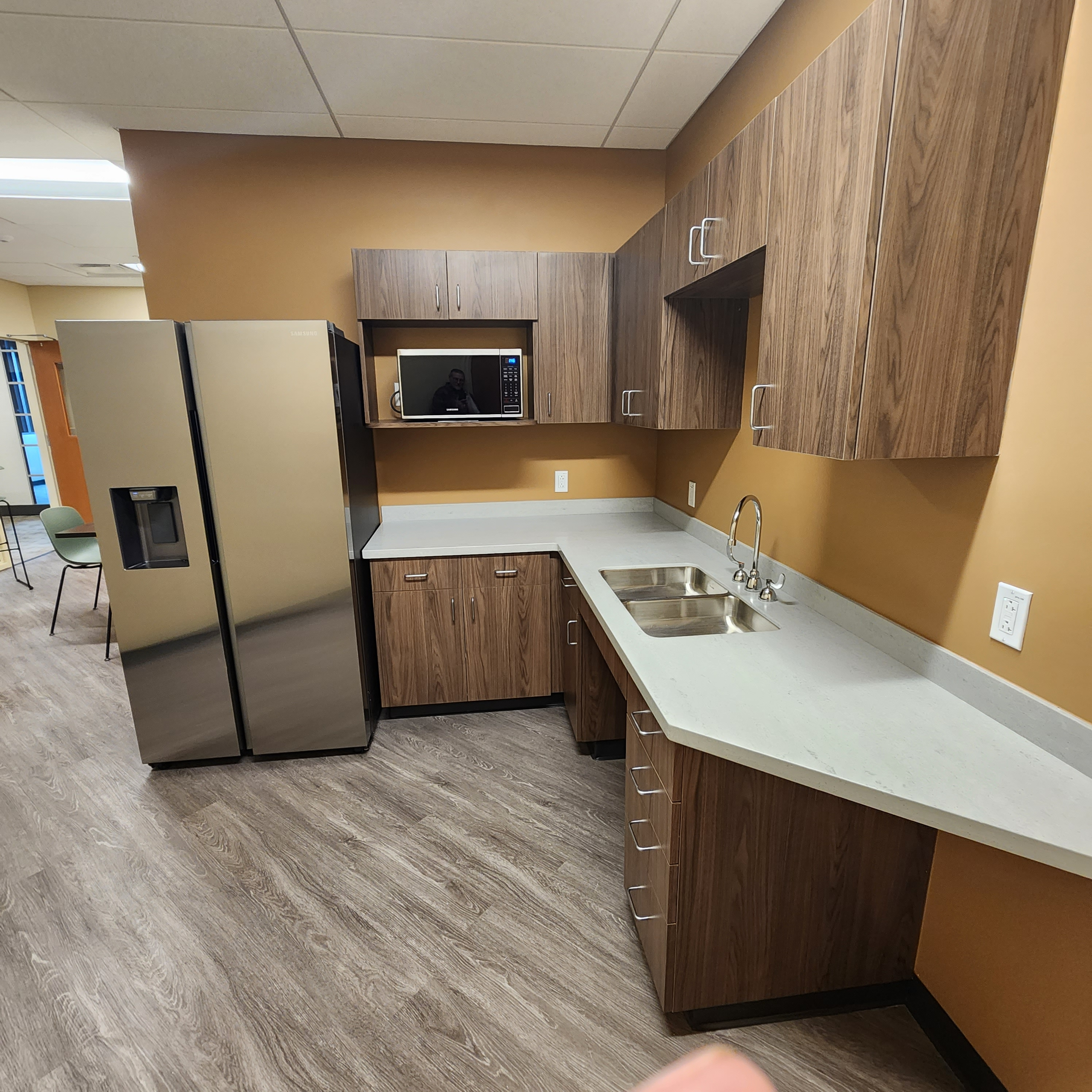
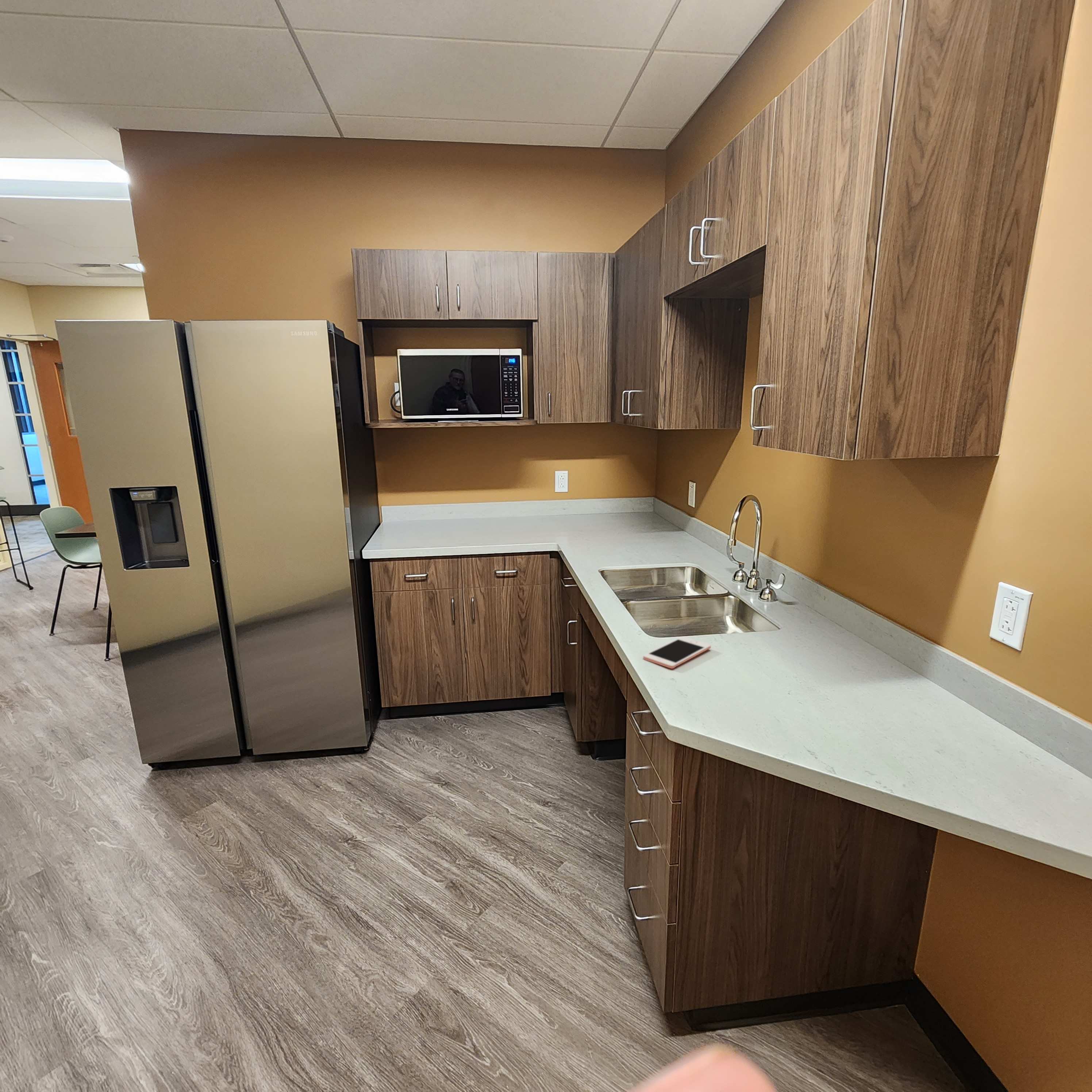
+ cell phone (677, 652)
